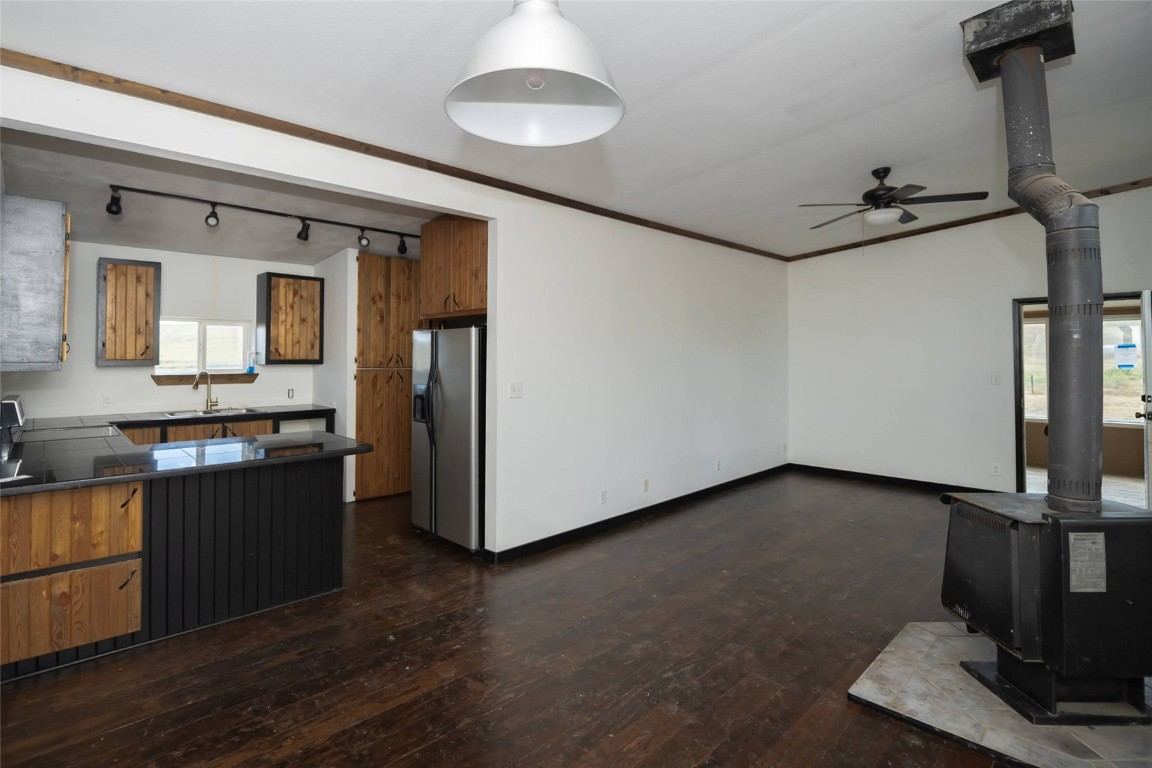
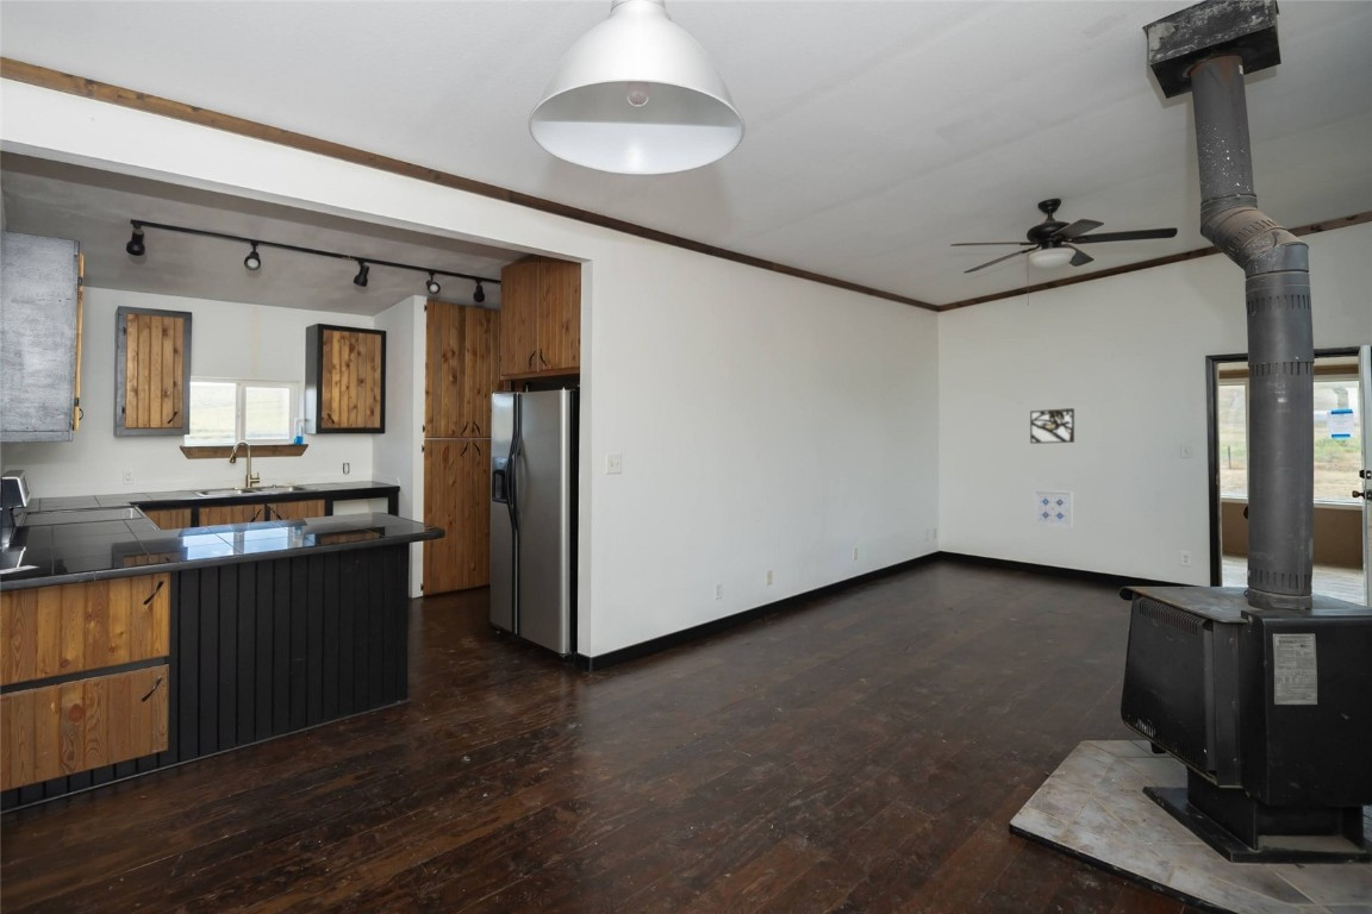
+ wall art (1053, 508)
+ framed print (1052, 426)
